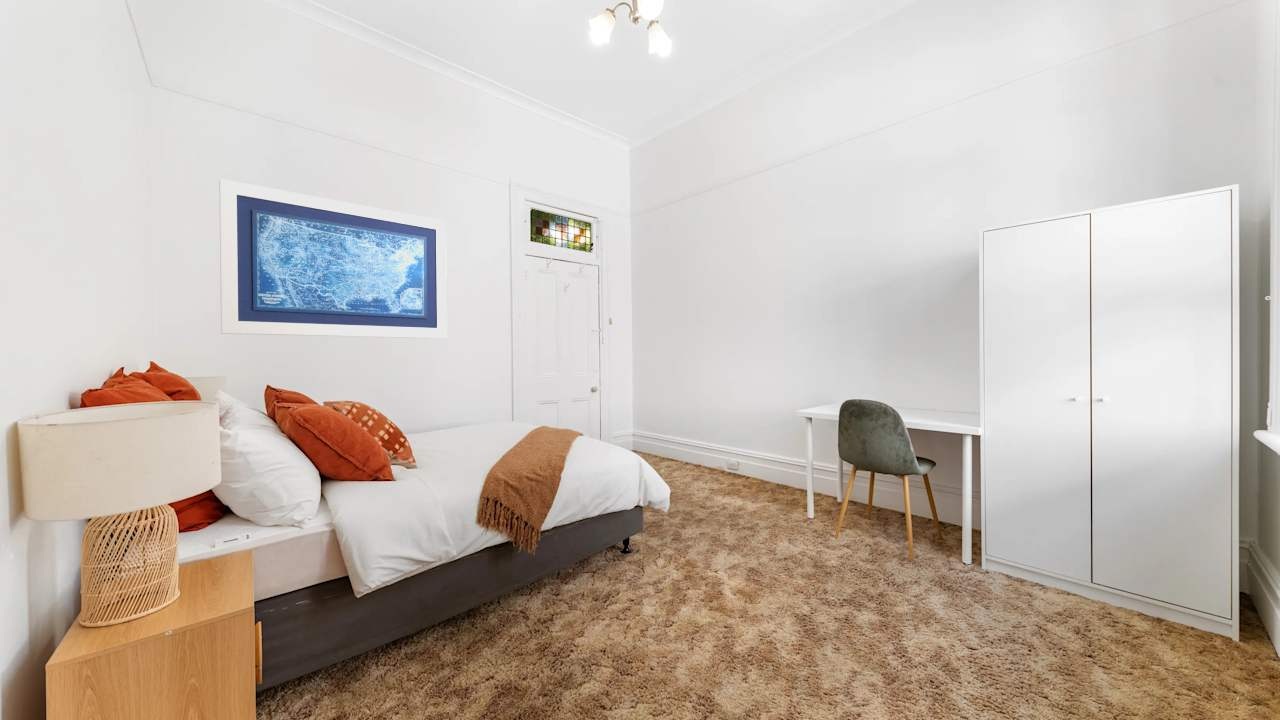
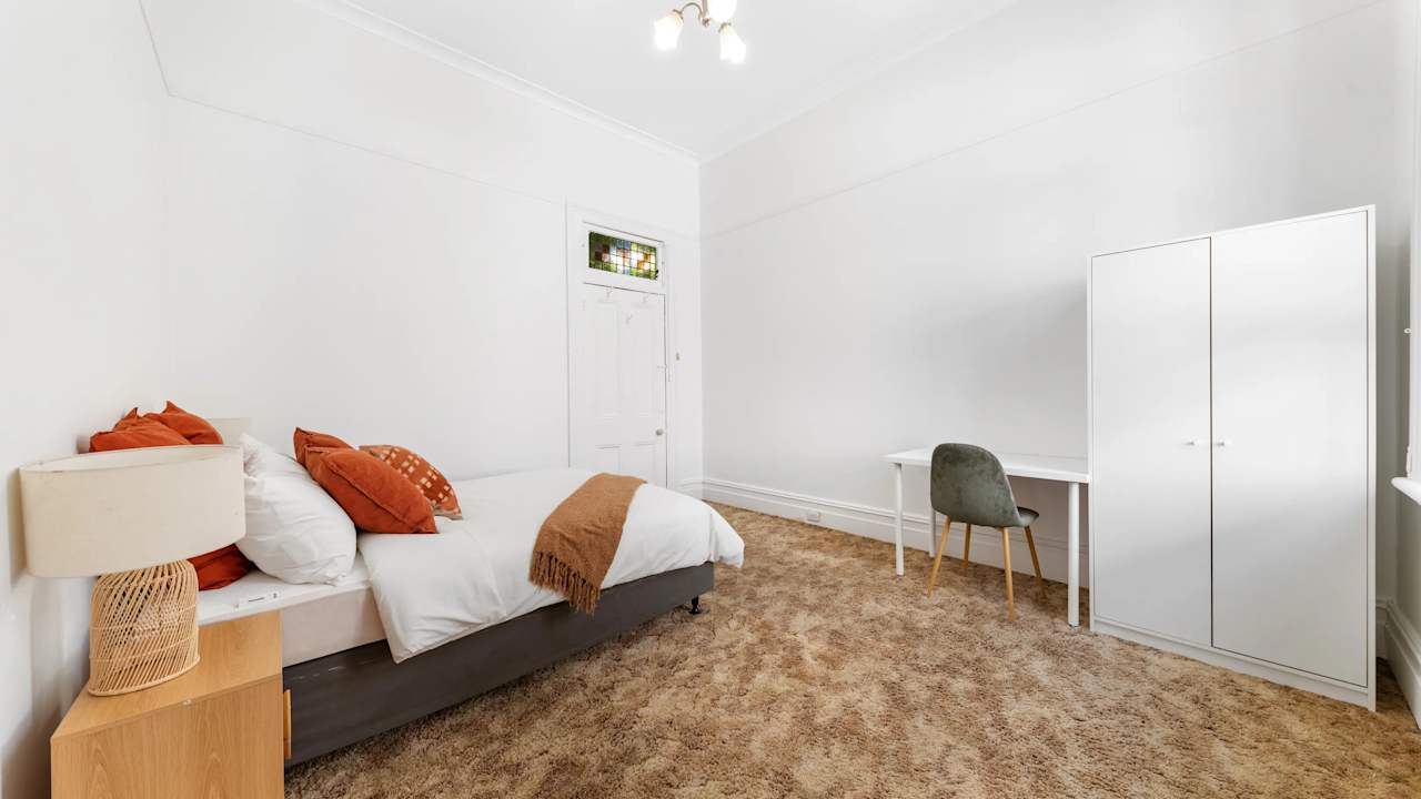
- wall art (348, 270)
